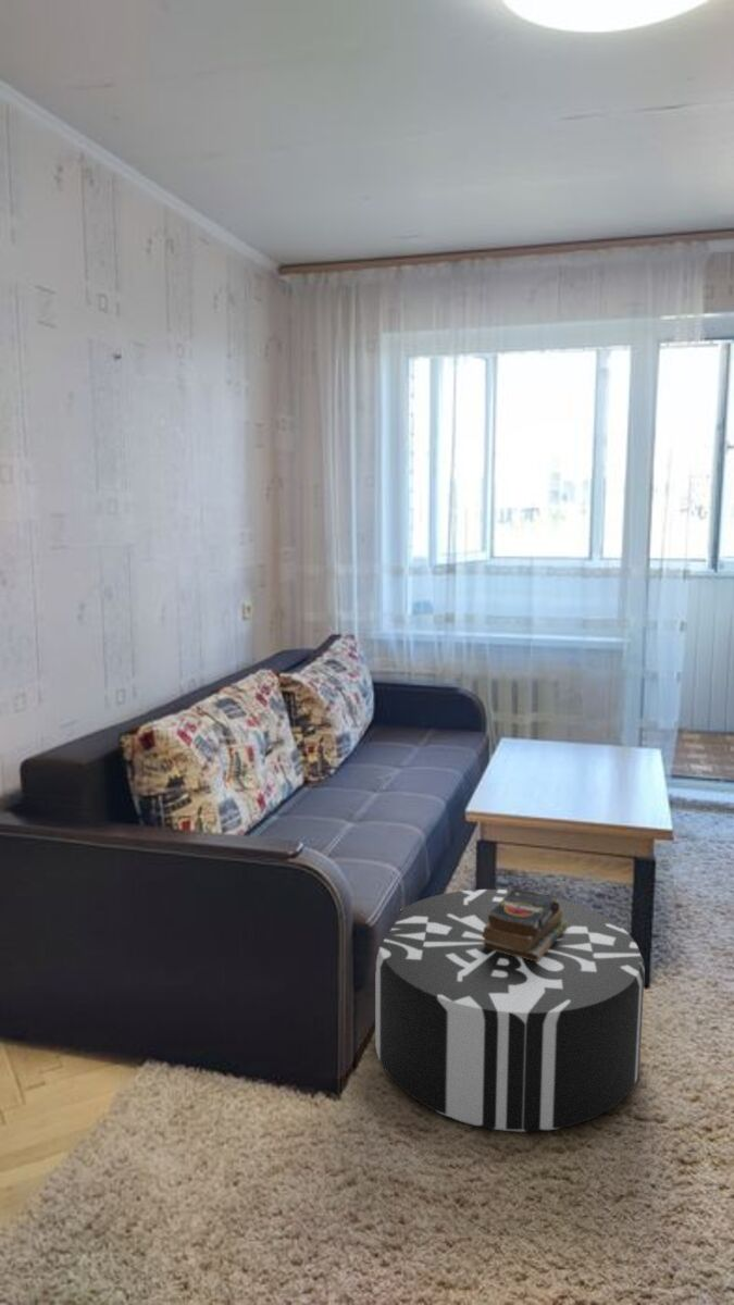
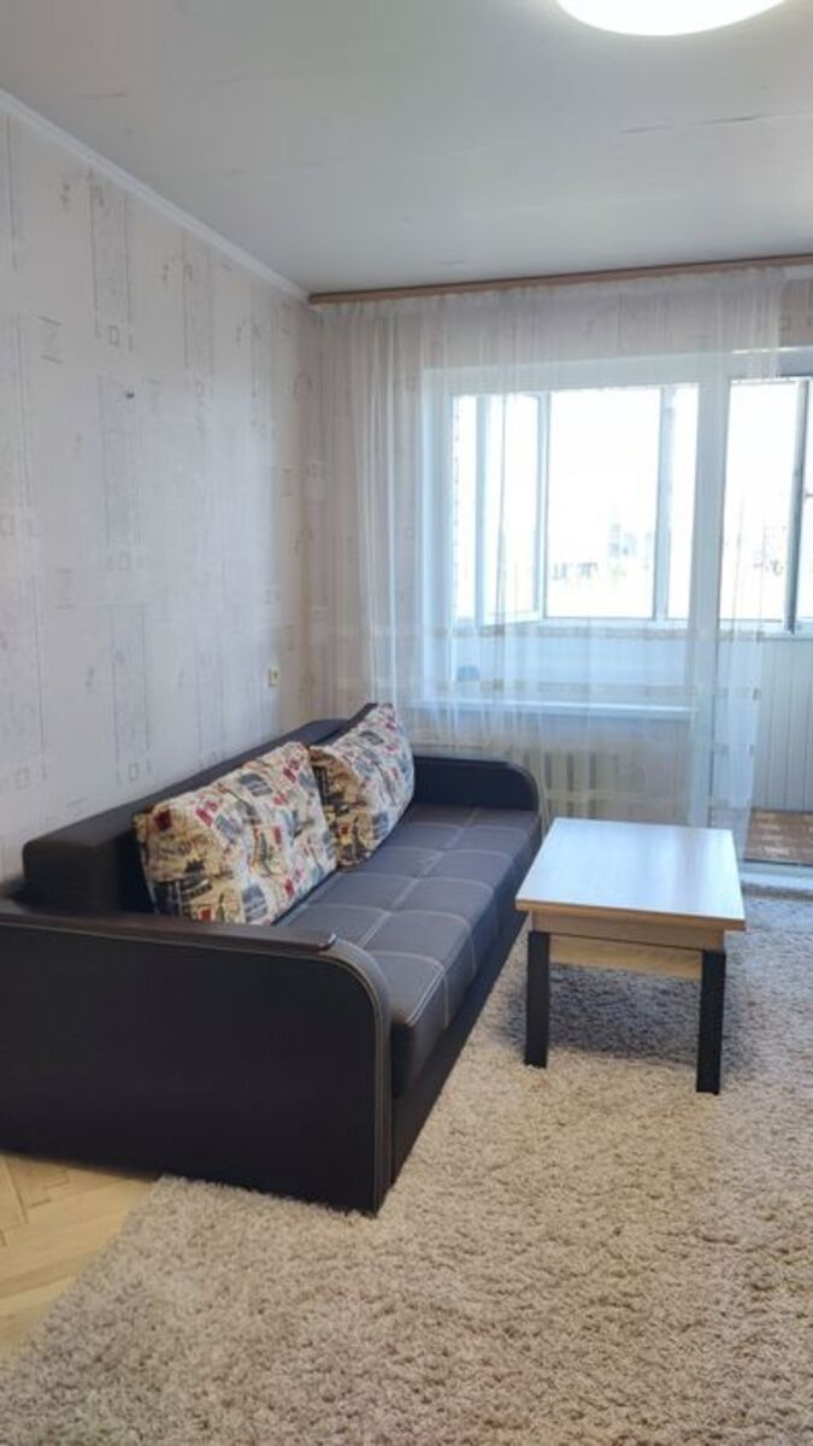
- pouf (506, 996)
- books (526, 920)
